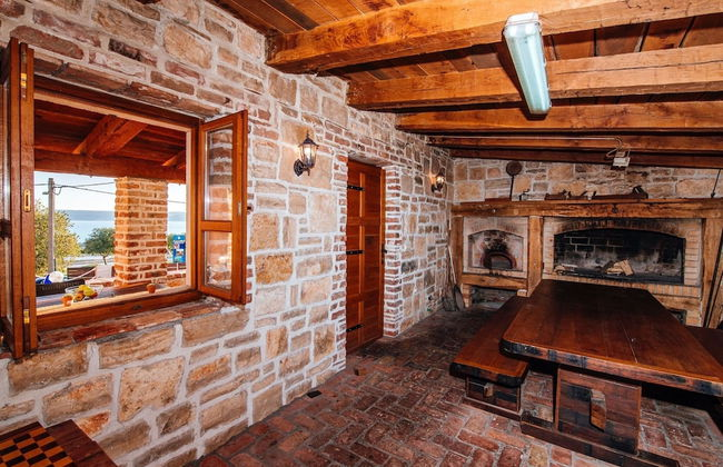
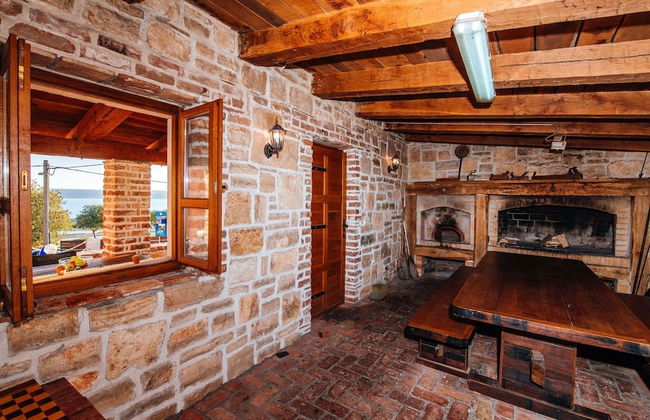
+ basket (379, 284)
